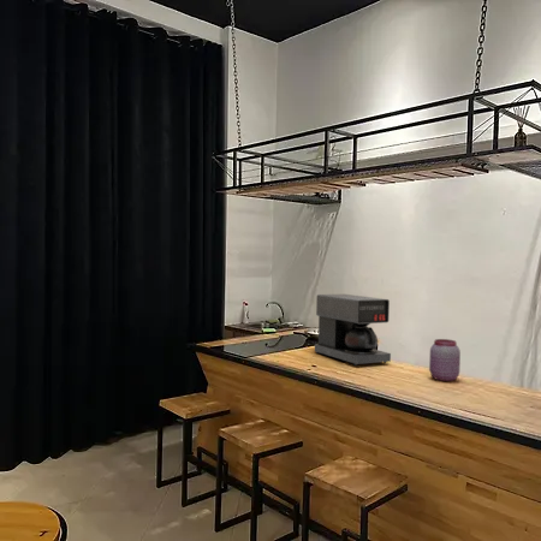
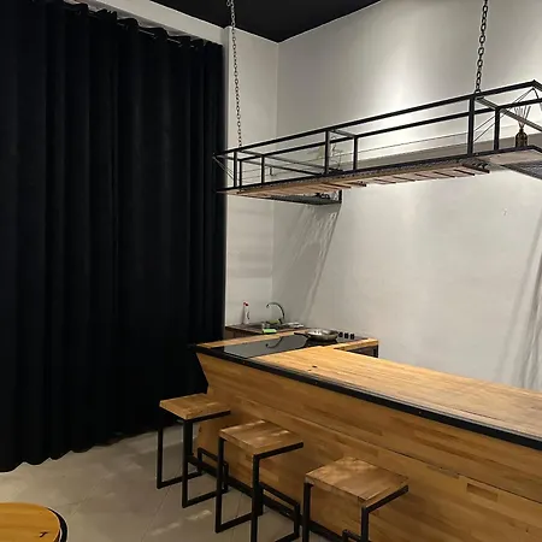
- coffee maker (351, 327)
- jar (444, 359)
